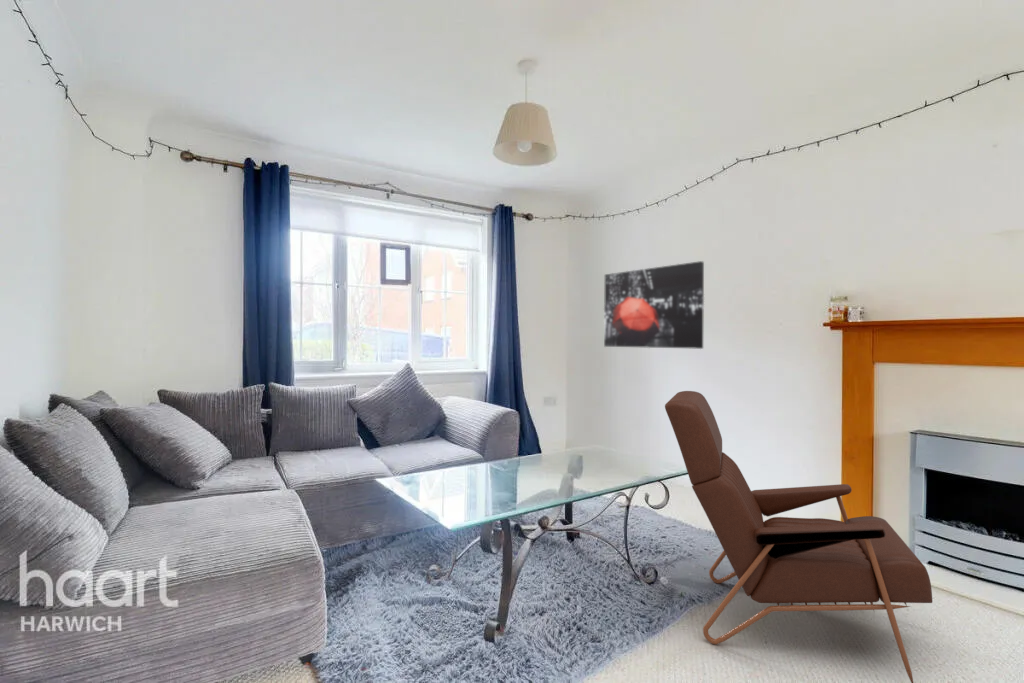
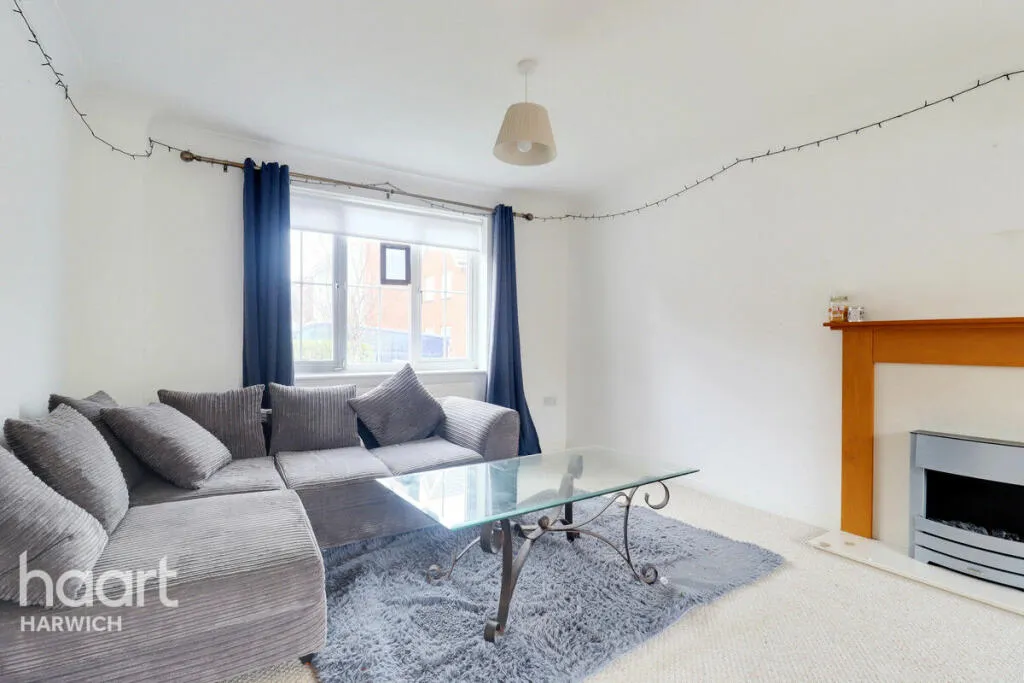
- armchair (780, 512)
- wall art (649, 308)
